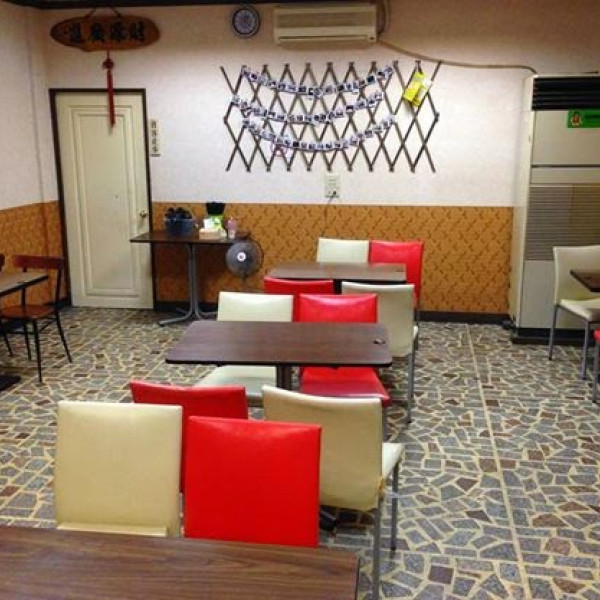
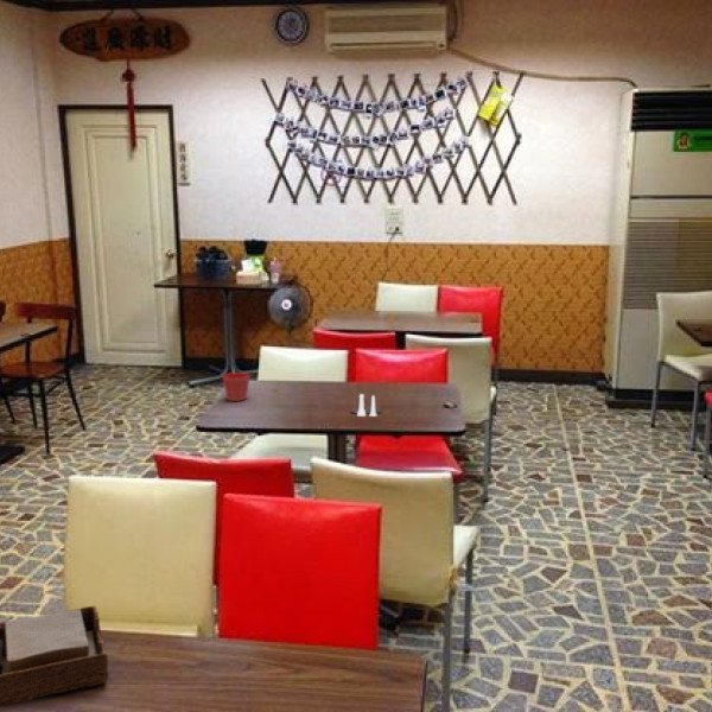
+ napkin holder (46, 648)
+ flower pot (236, 387)
+ salt and pepper shaker set (363, 405)
